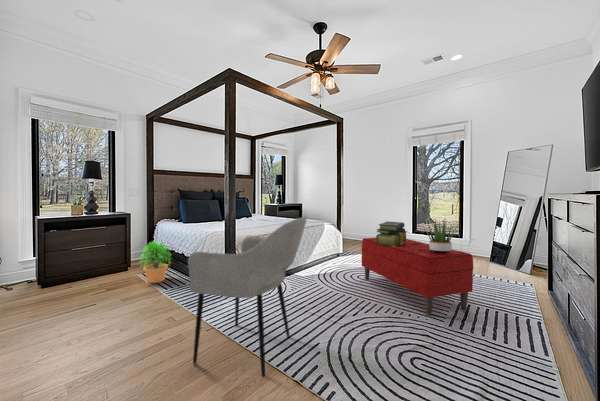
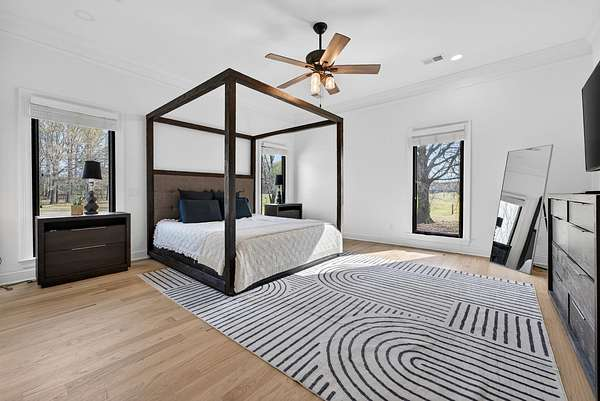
- stack of books (392, 233)
- potted plant (156, 260)
- armchair (255, 283)
- potted plant (440, 235)
- bench (408, 268)
